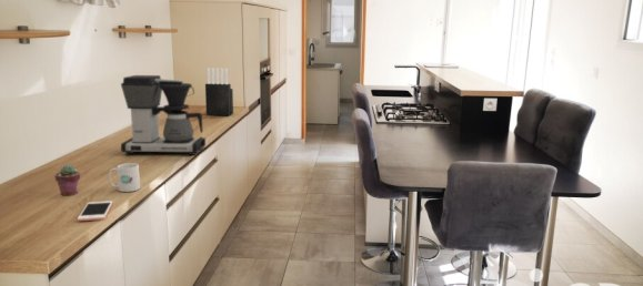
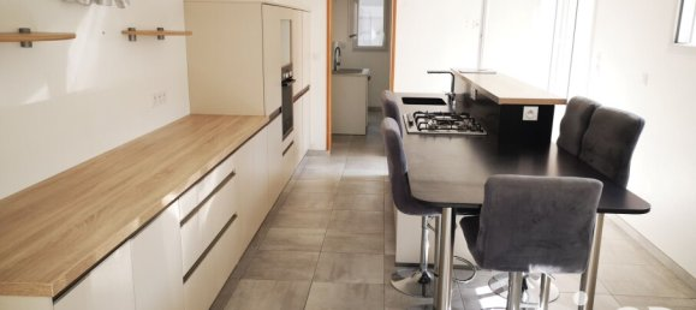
- knife block (219, 91)
- cell phone (96, 210)
- coffee maker (164, 112)
- potted succulent (68, 178)
- mug (123, 177)
